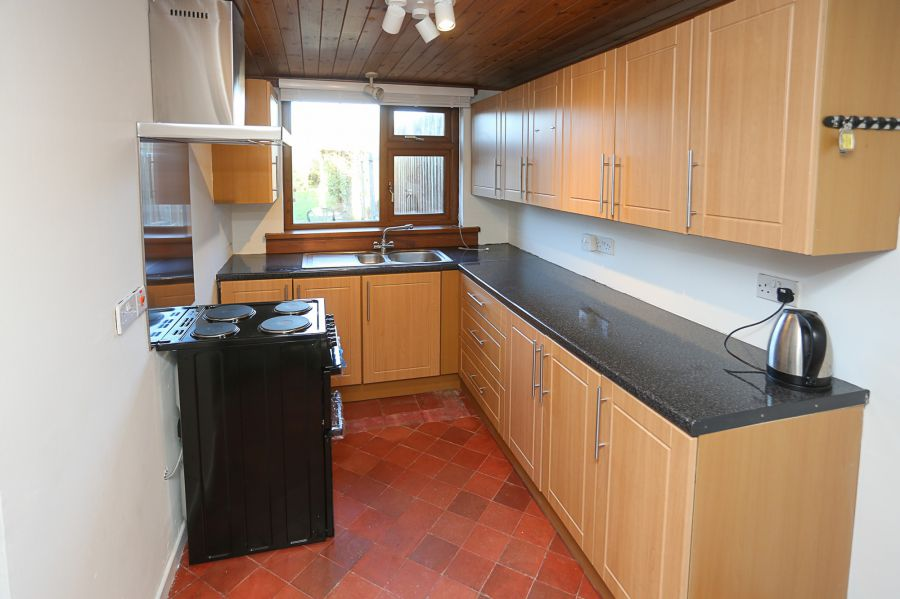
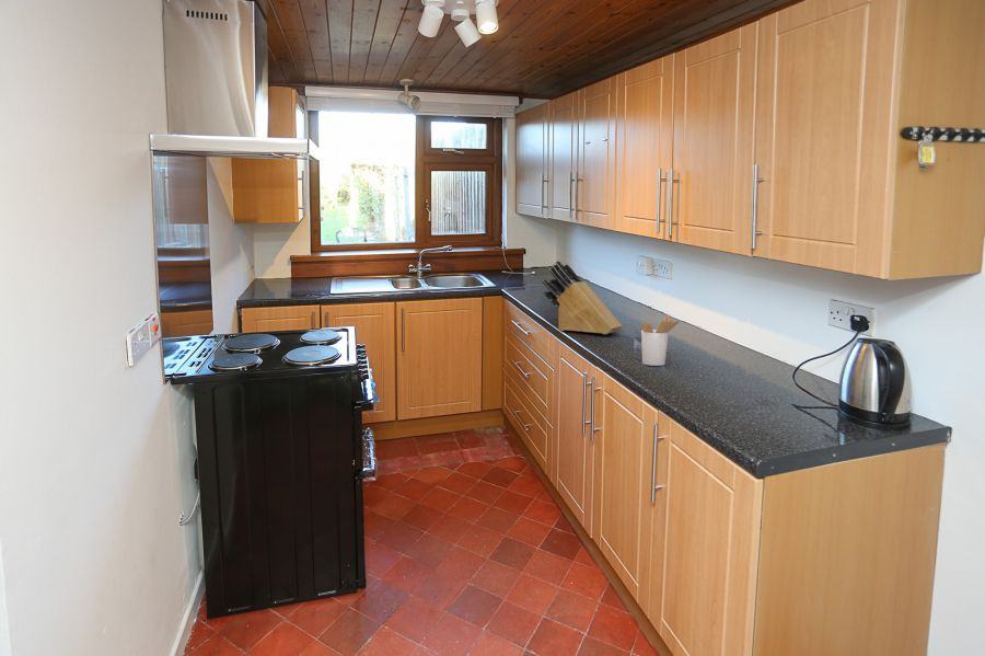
+ knife block (581, 296)
+ utensil holder (659, 339)
